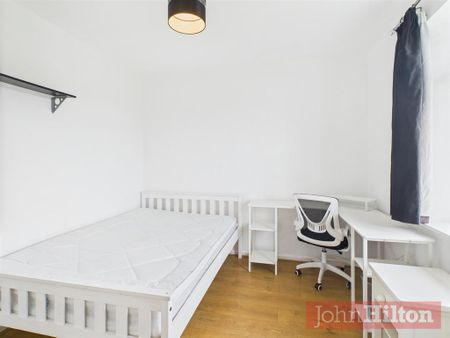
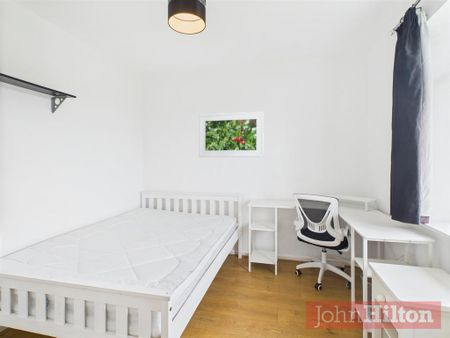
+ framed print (230, 135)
